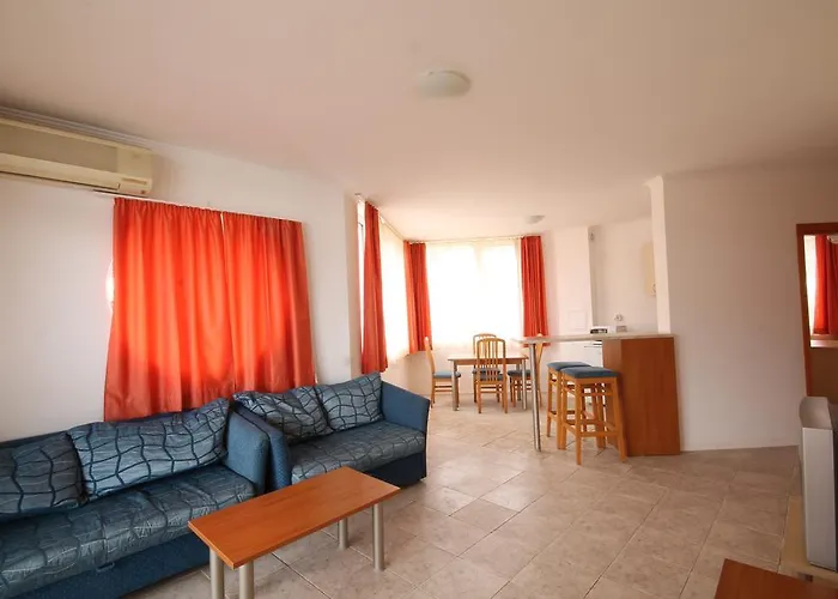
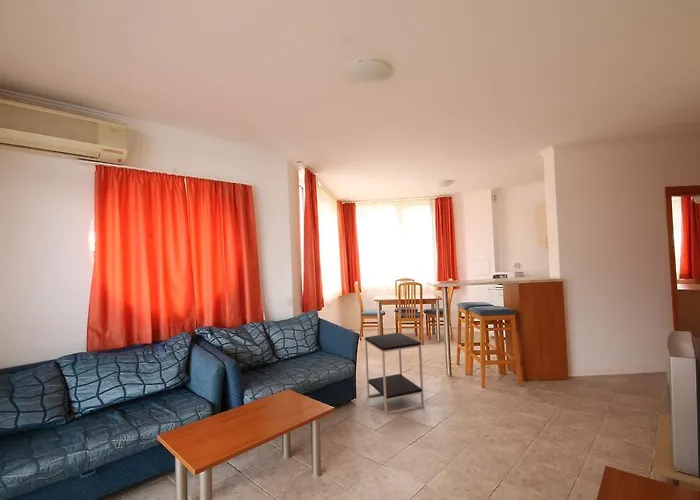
+ side table (393, 375)
